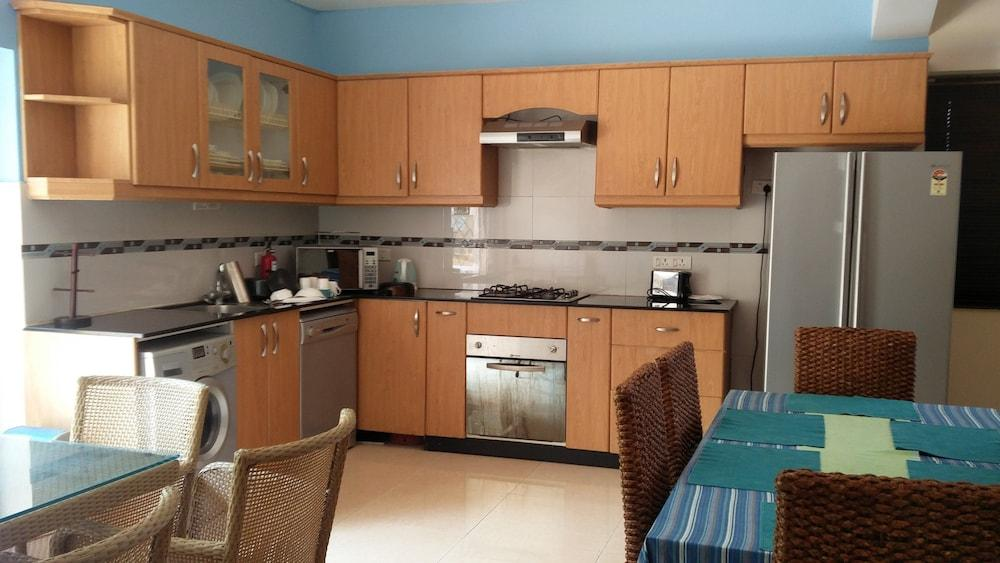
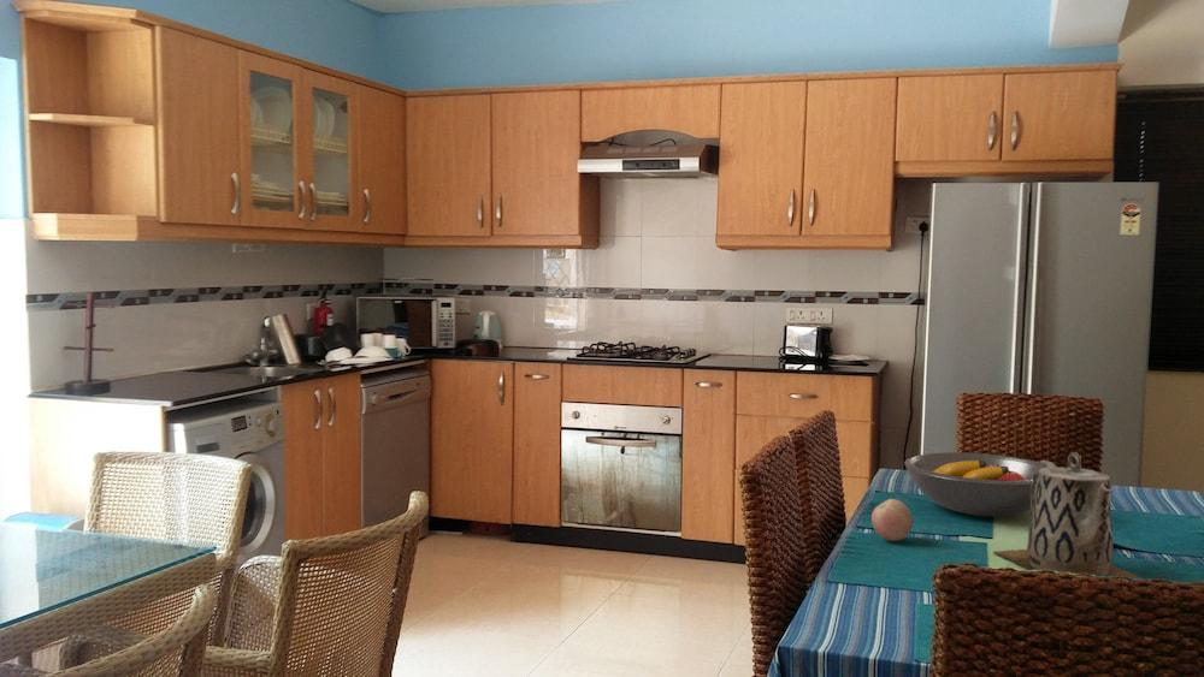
+ fruit bowl (981, 481)
+ apple (892, 519)
+ teapot (1075, 510)
